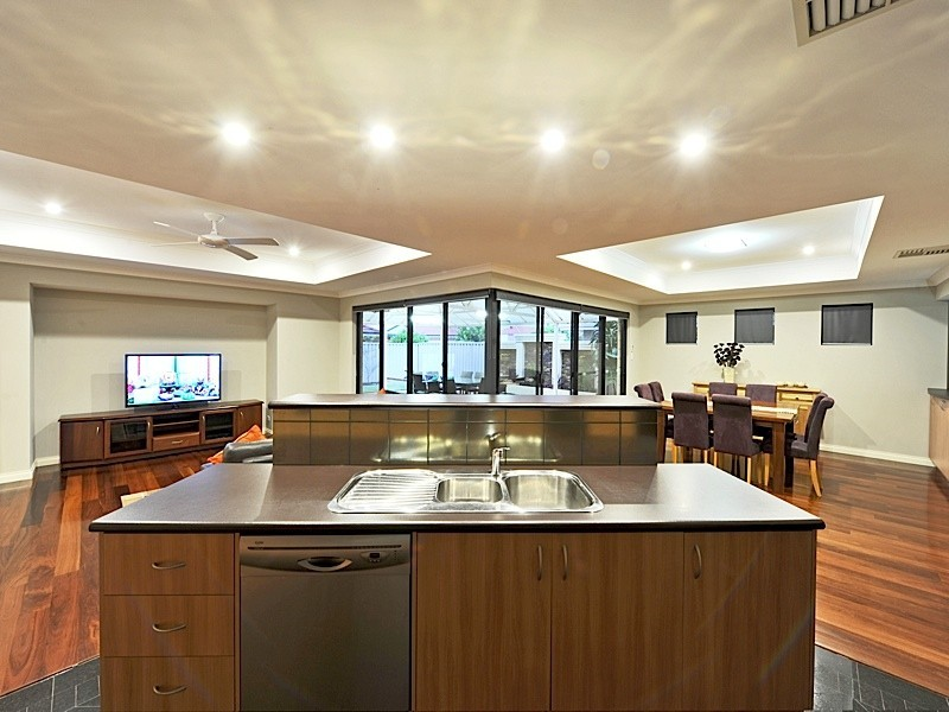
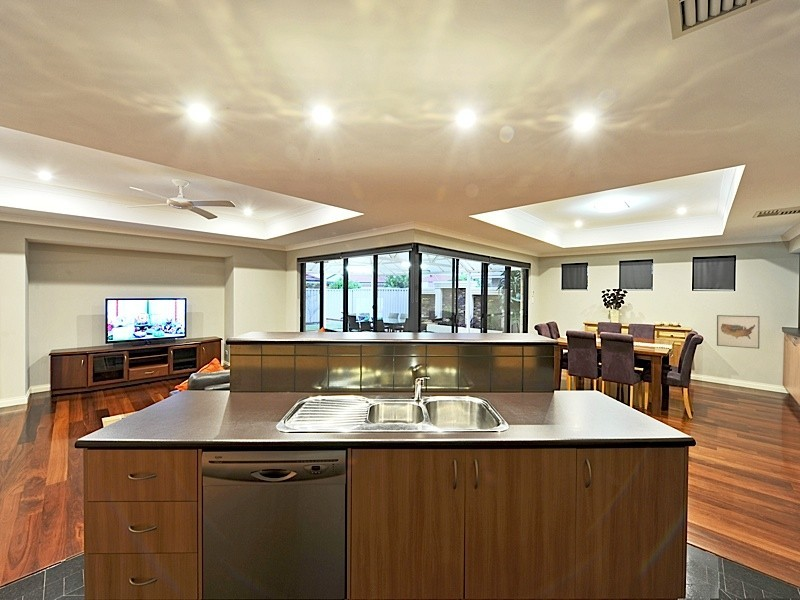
+ wall art (737, 331)
